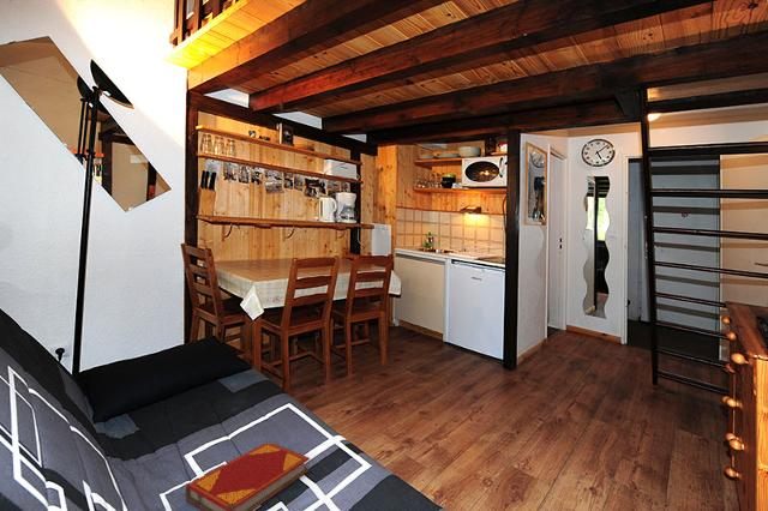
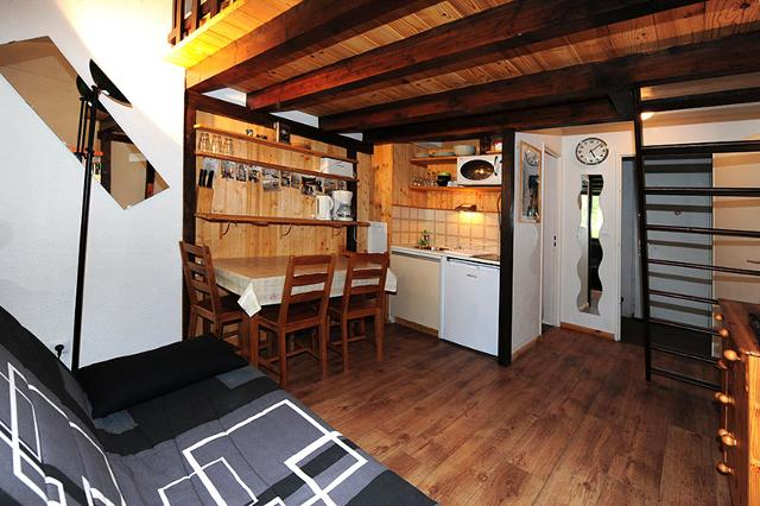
- hardback book (251, 476)
